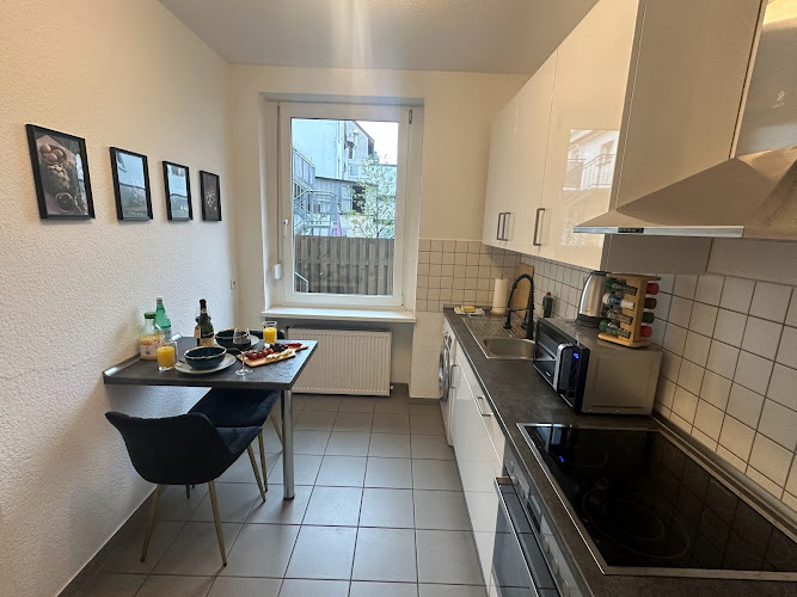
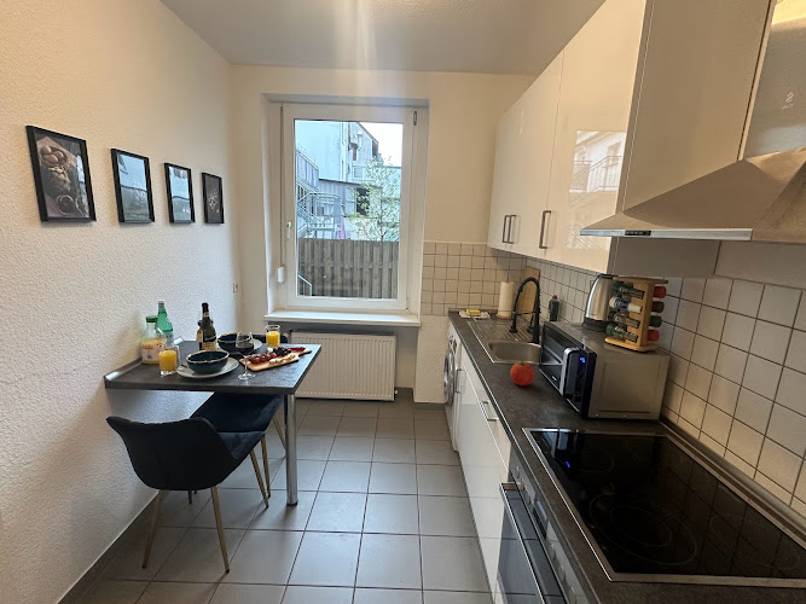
+ apple (522, 372)
